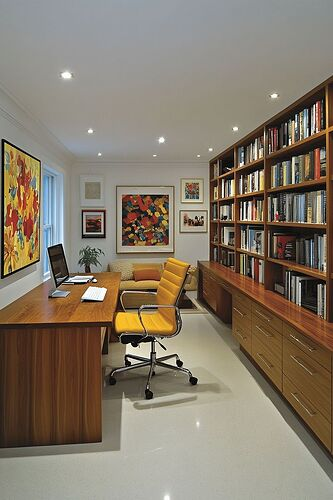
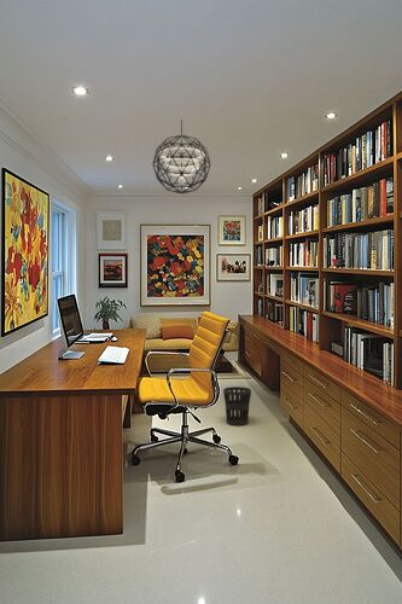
+ wastebasket (237, 405)
+ pendant light (181, 156)
